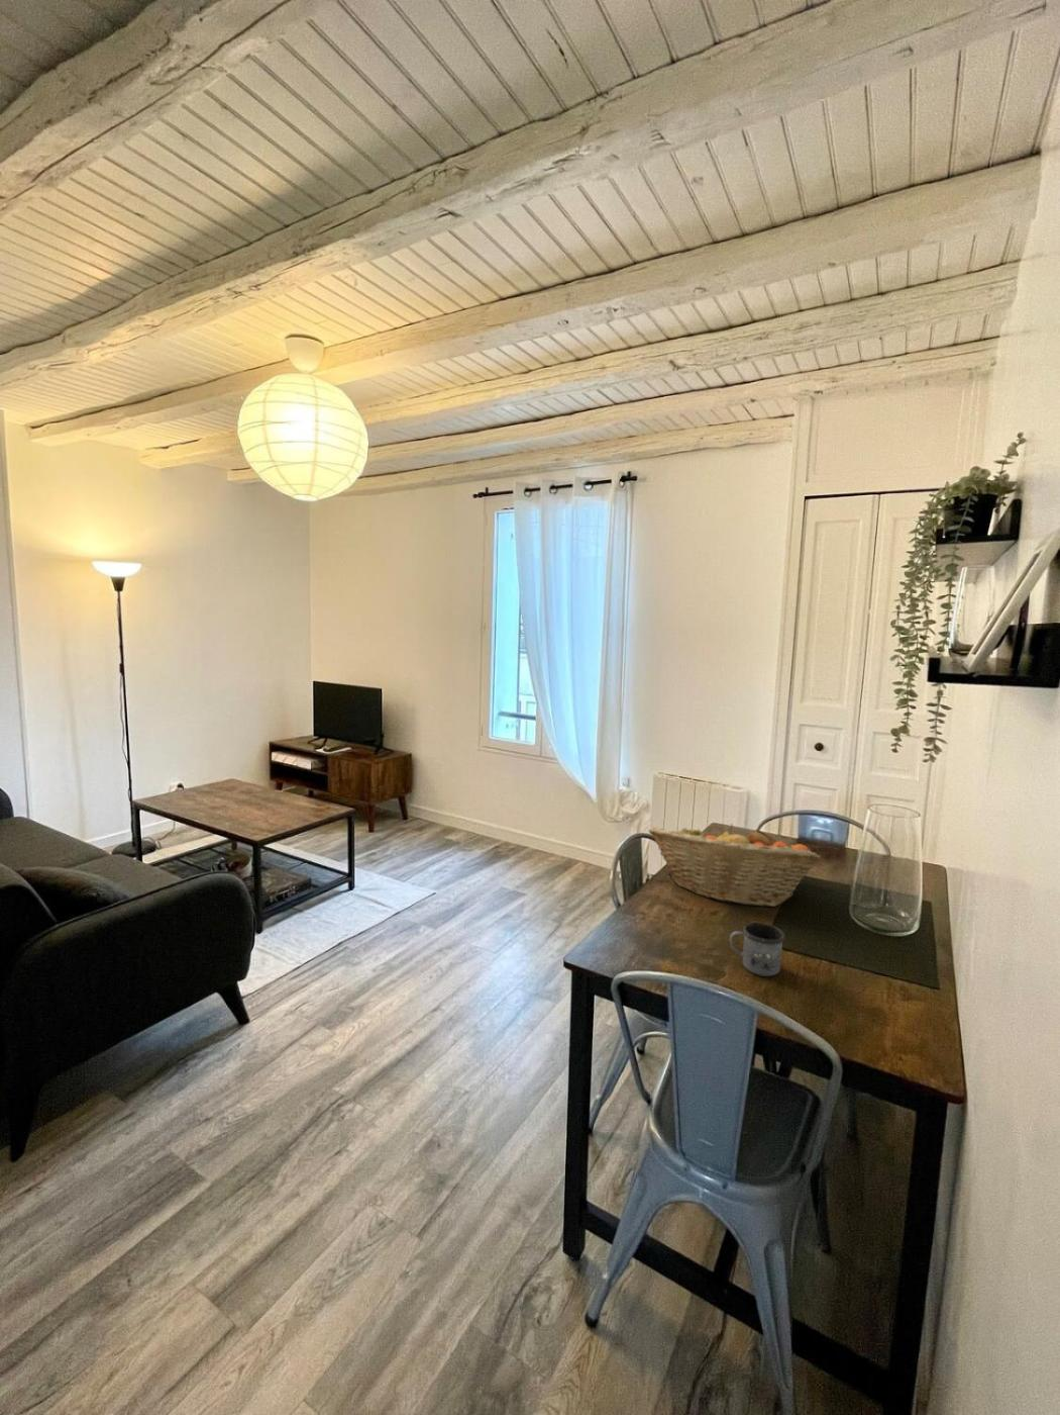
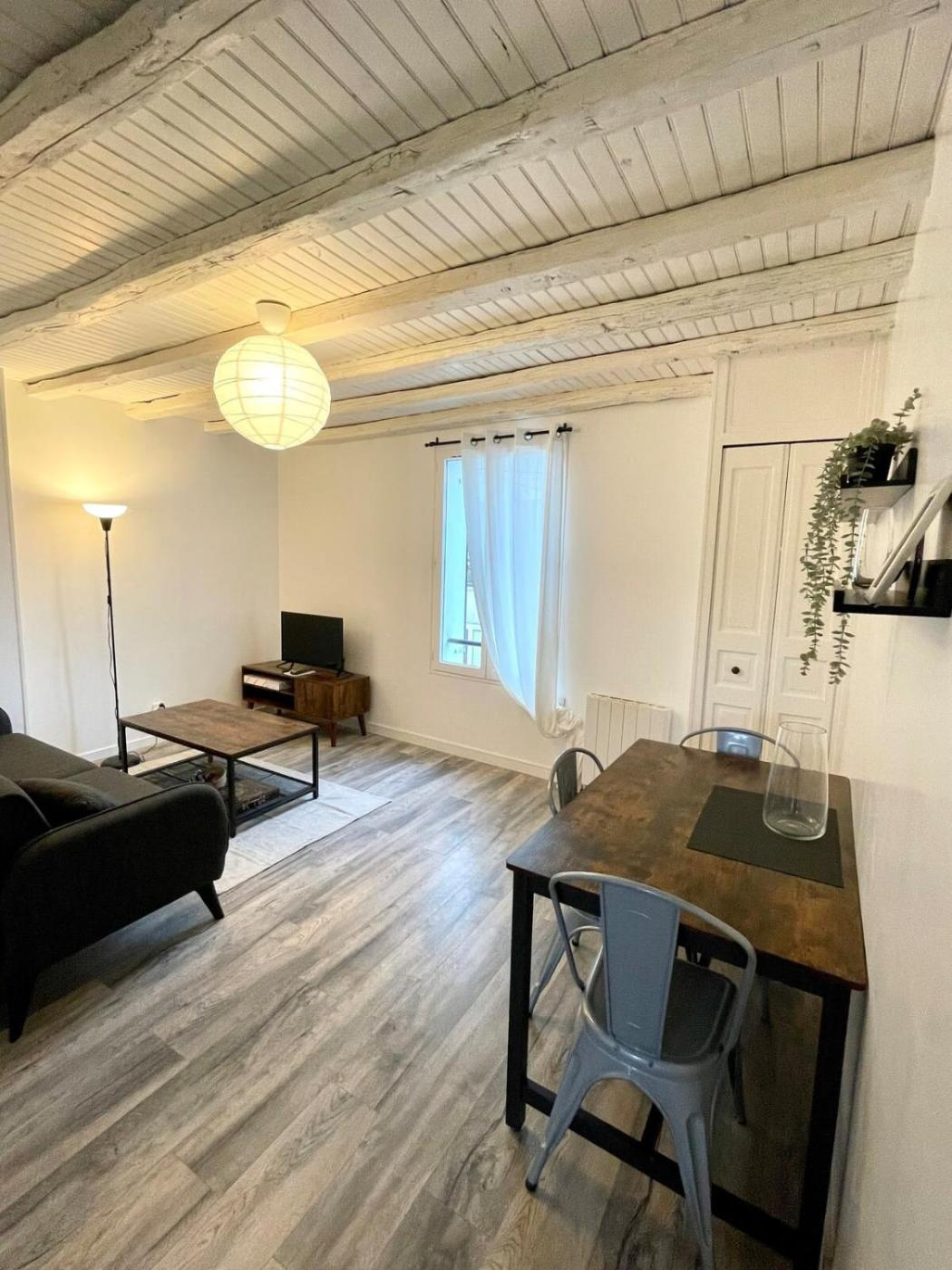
- fruit basket (729, 855)
- mug (755, 948)
